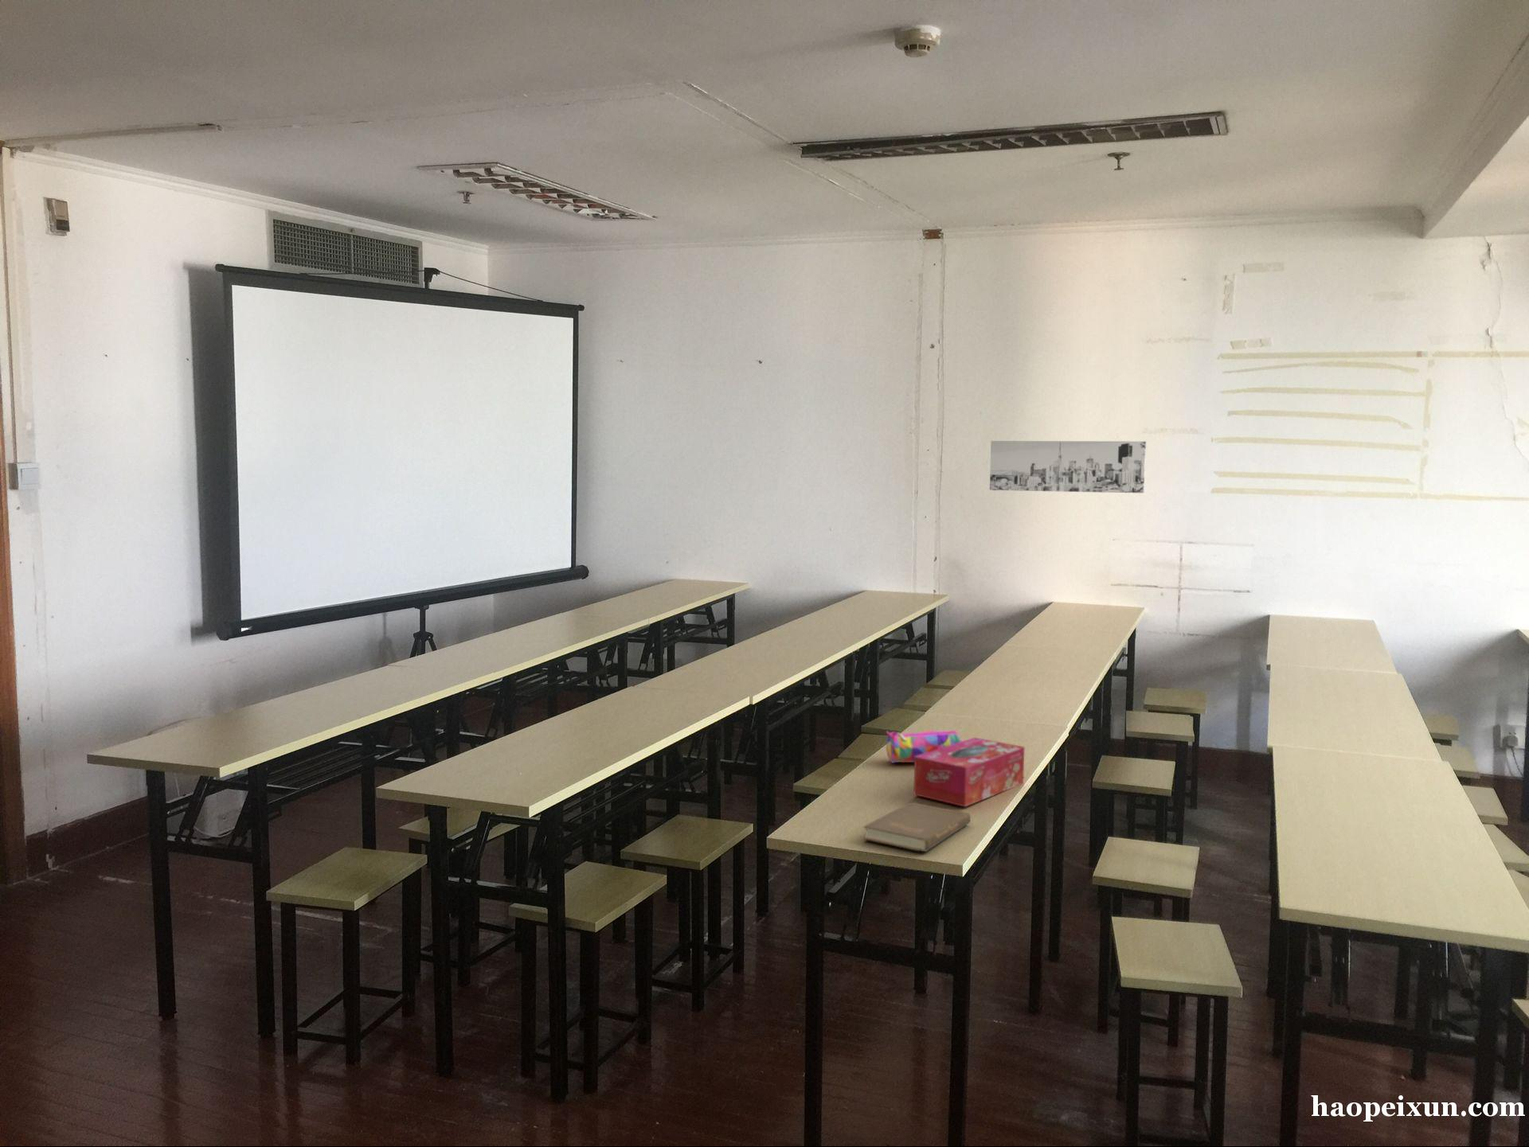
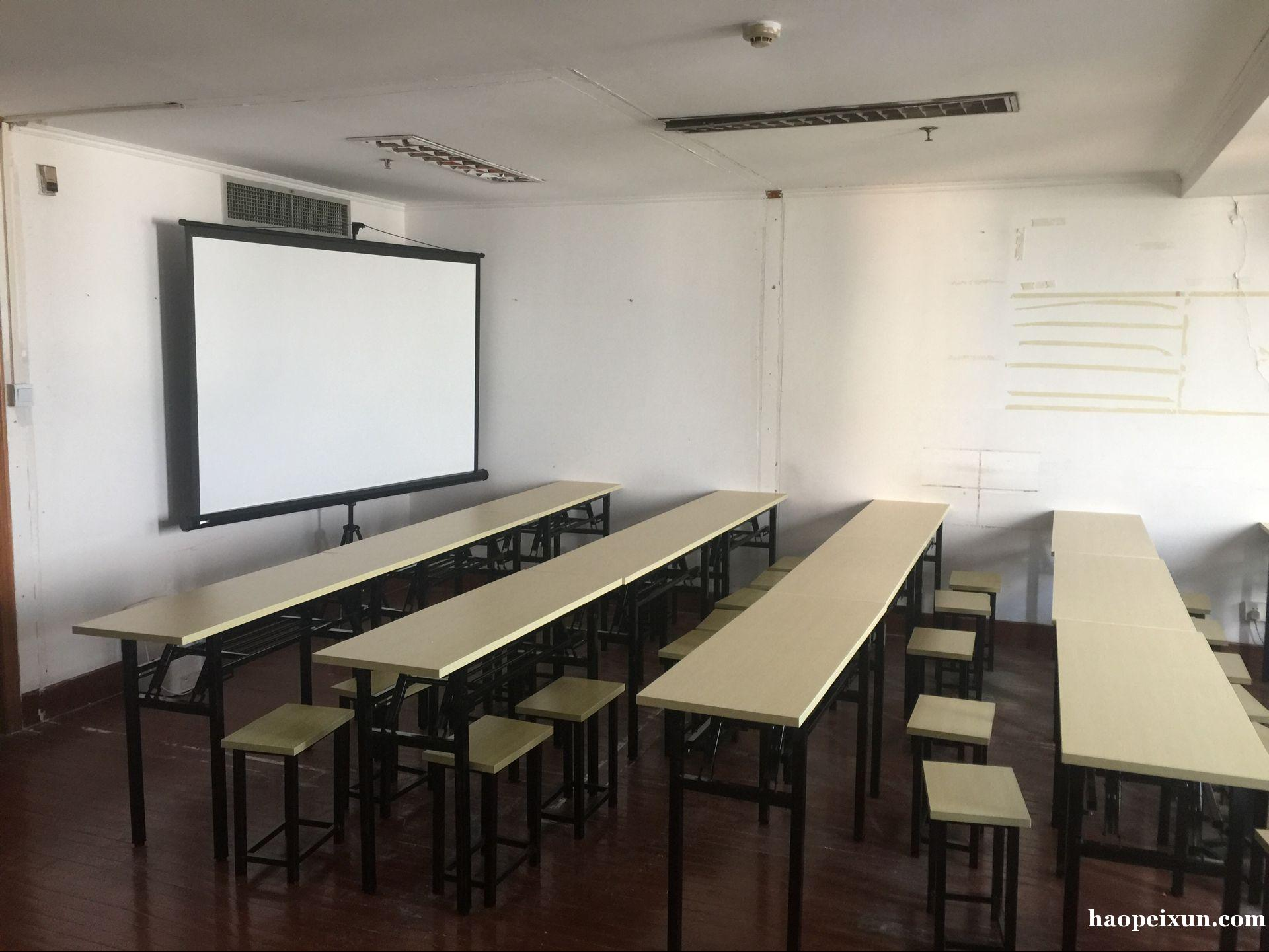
- pencil case (923, 746)
- book (917, 825)
- tissue box (970, 770)
- wall art (1065, 465)
